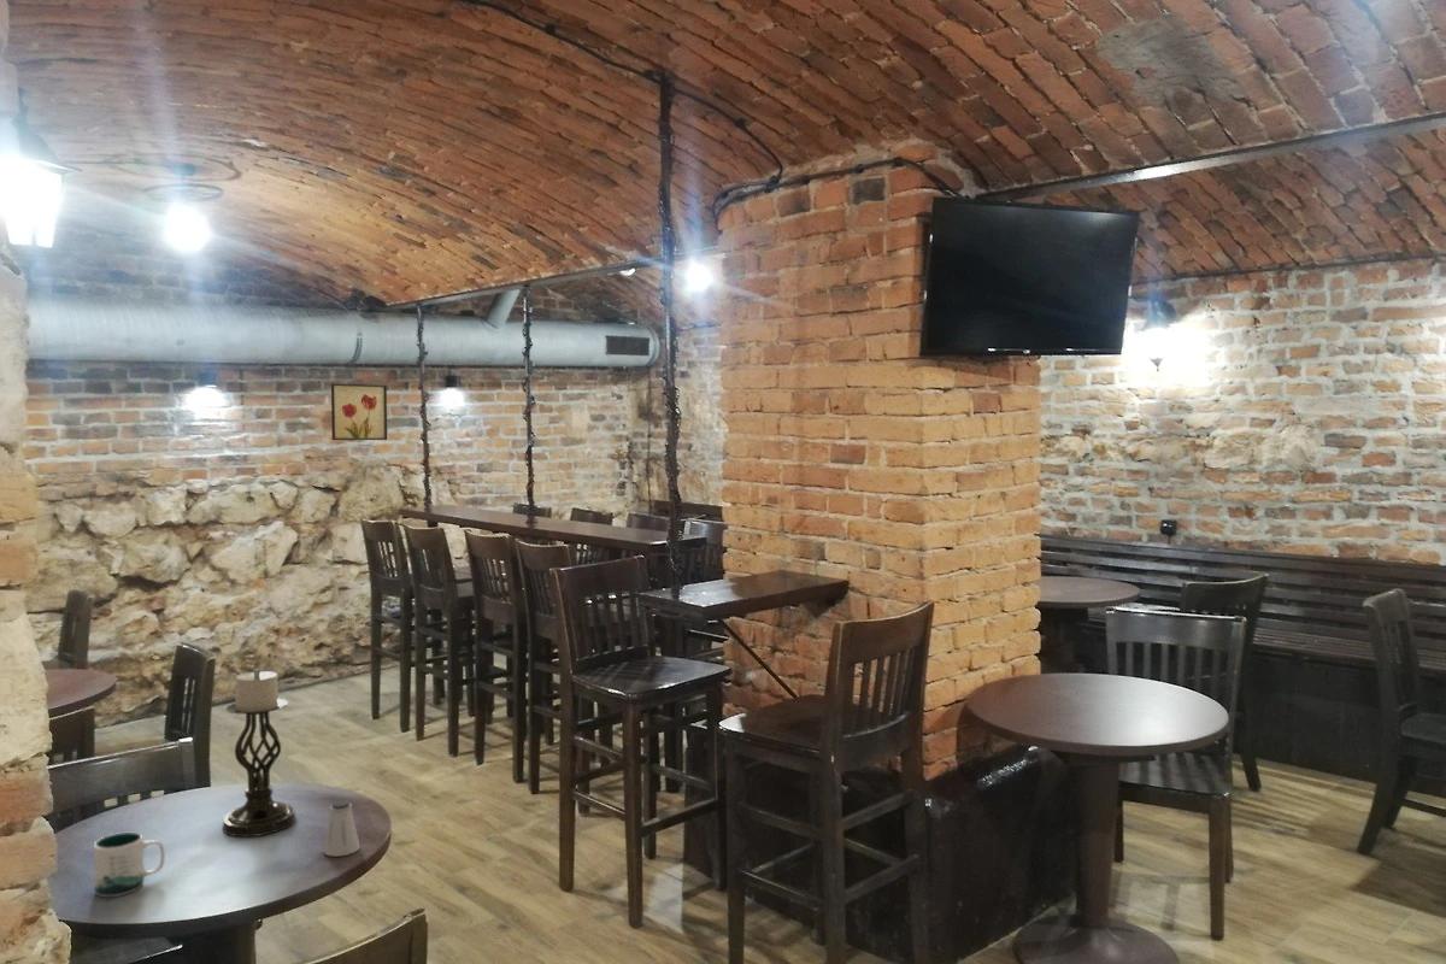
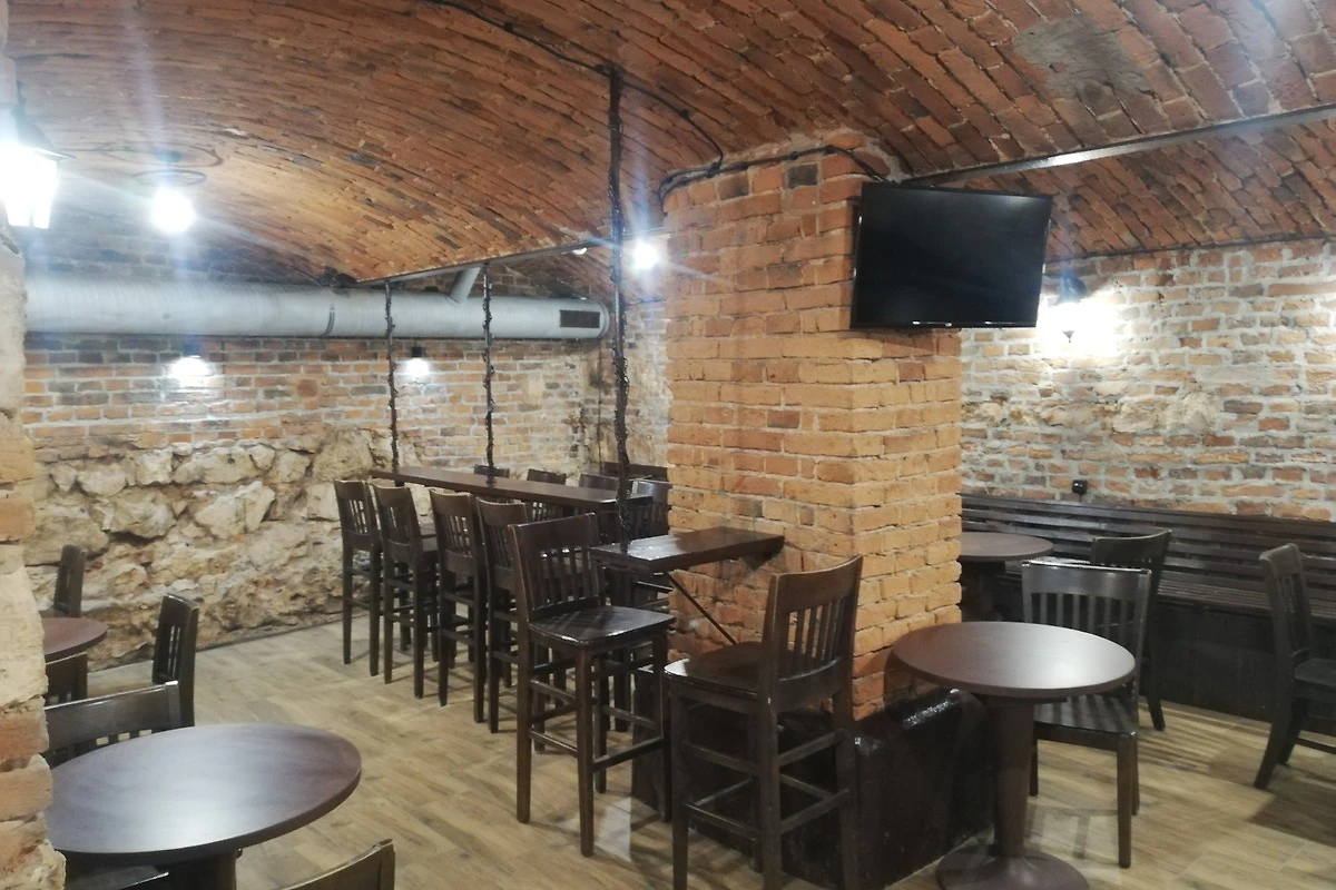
- candle holder (258, 746)
- wall art (359, 412)
- saltshaker (341, 825)
- mug (129, 862)
